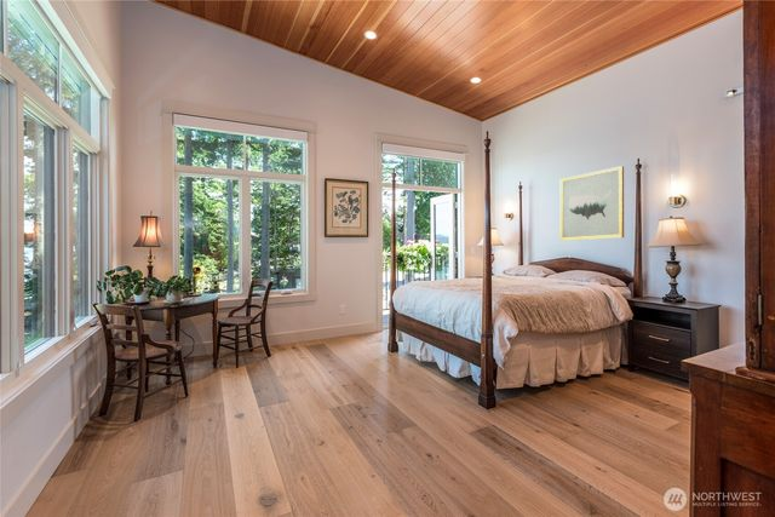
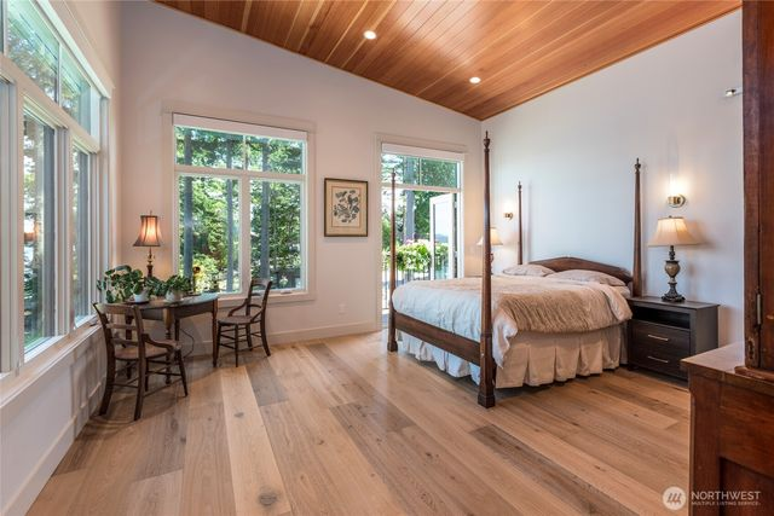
- wall art (589, 206)
